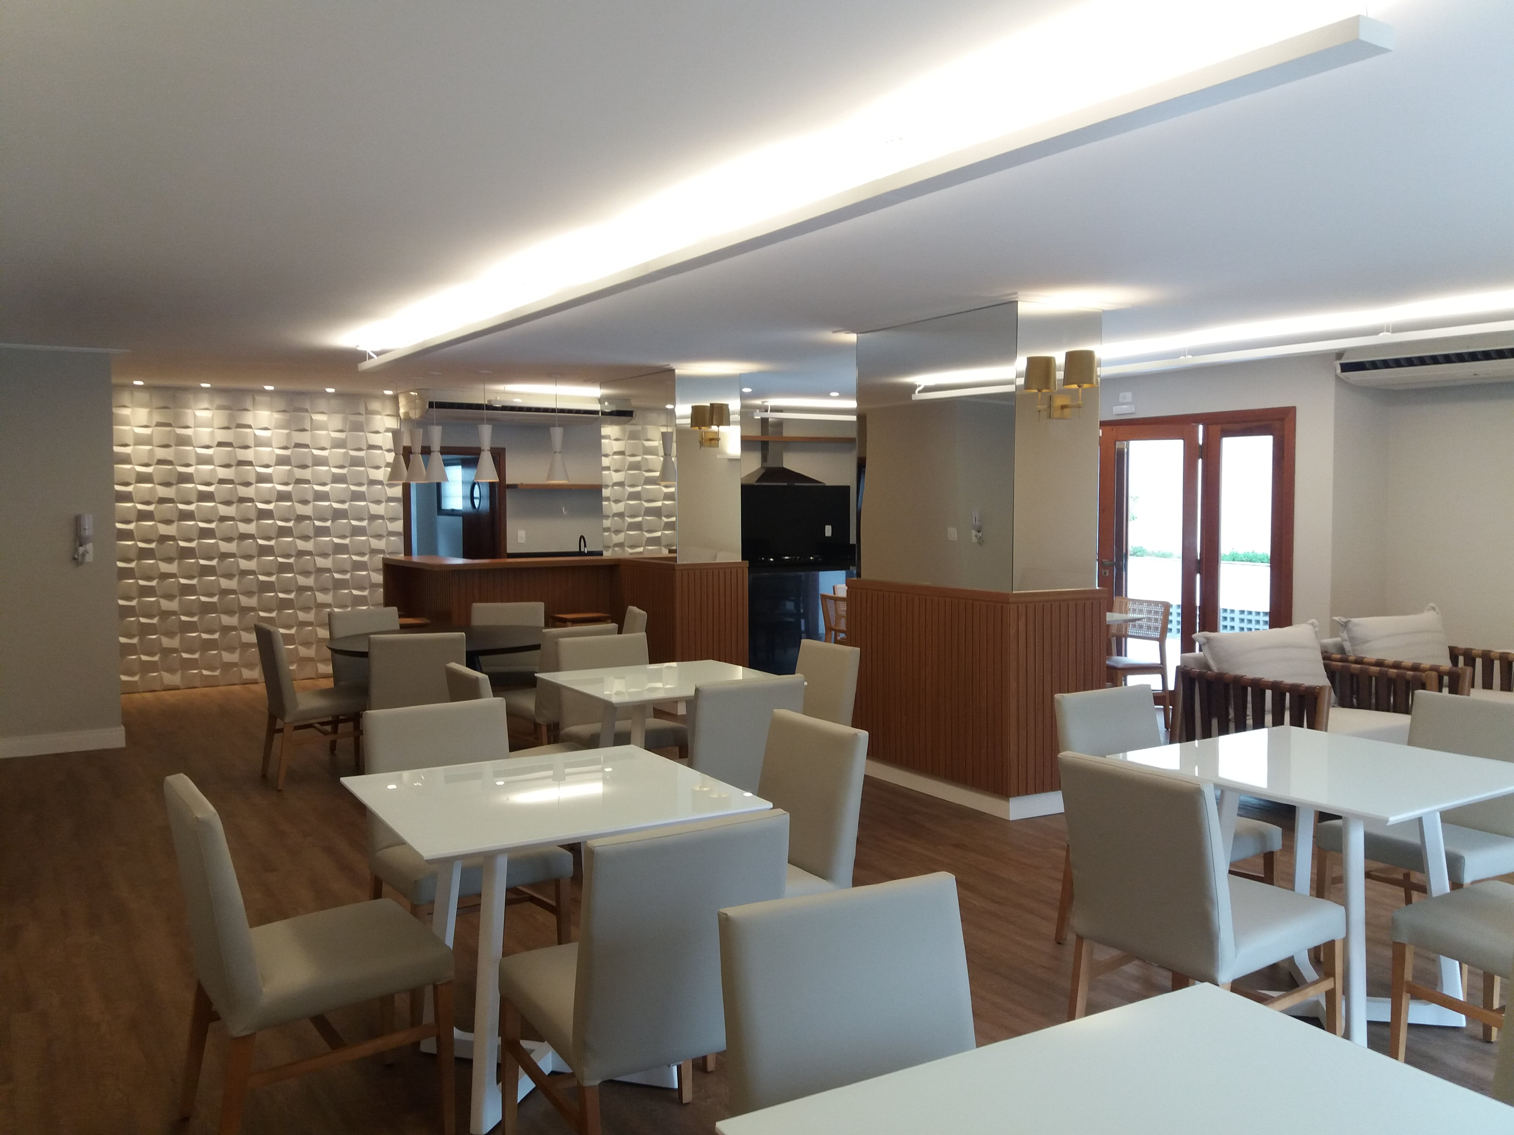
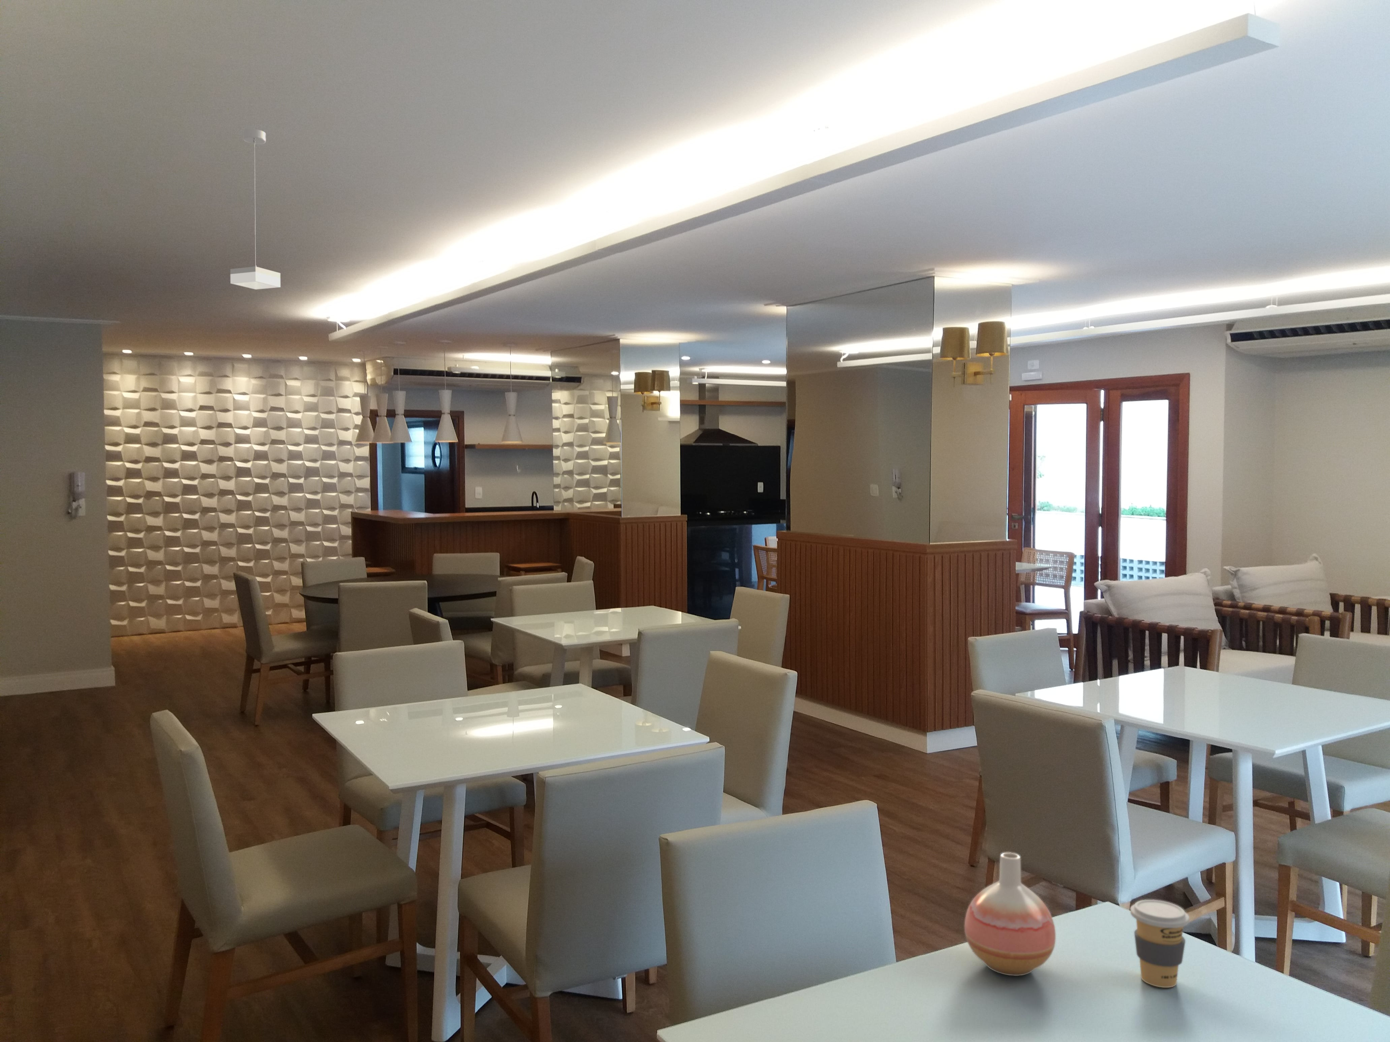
+ pendant lamp (255, 209)
+ coffee cup (1159, 943)
+ vase (1009, 911)
